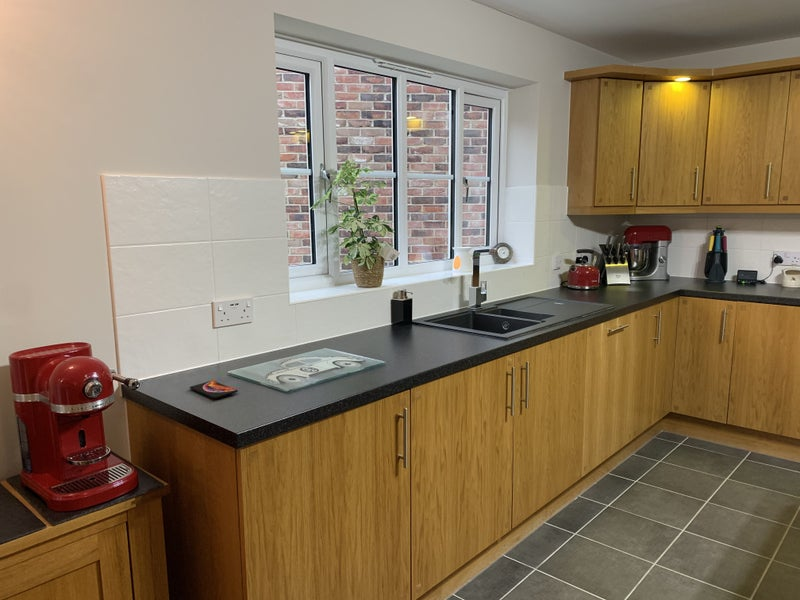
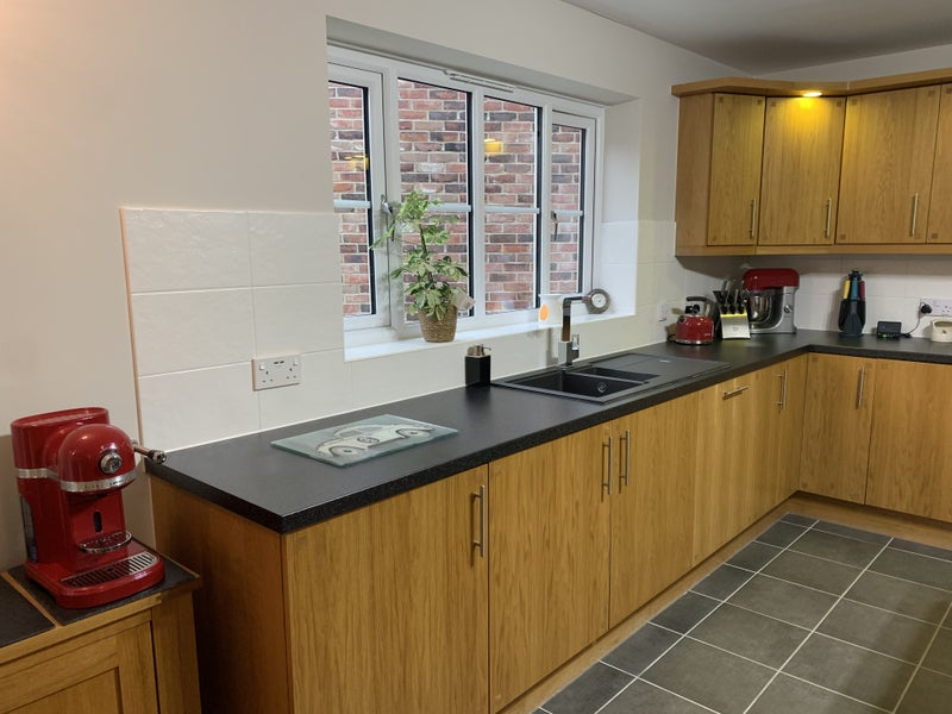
- smartphone (213, 389)
